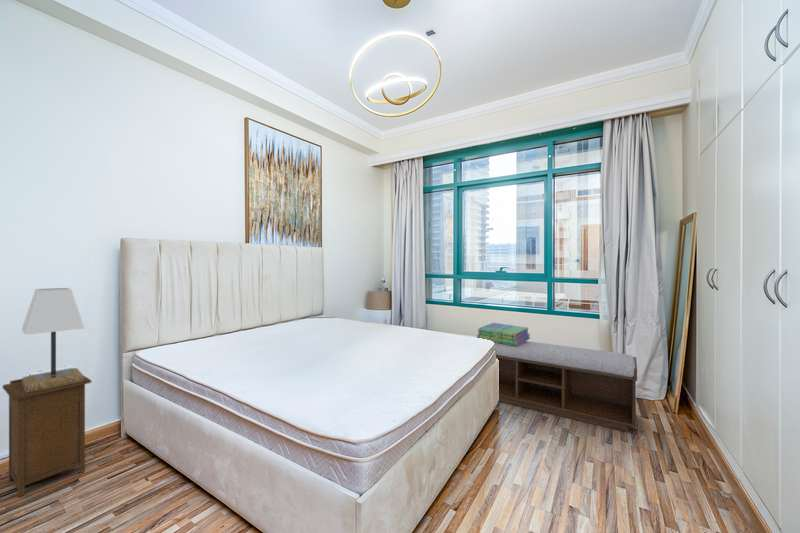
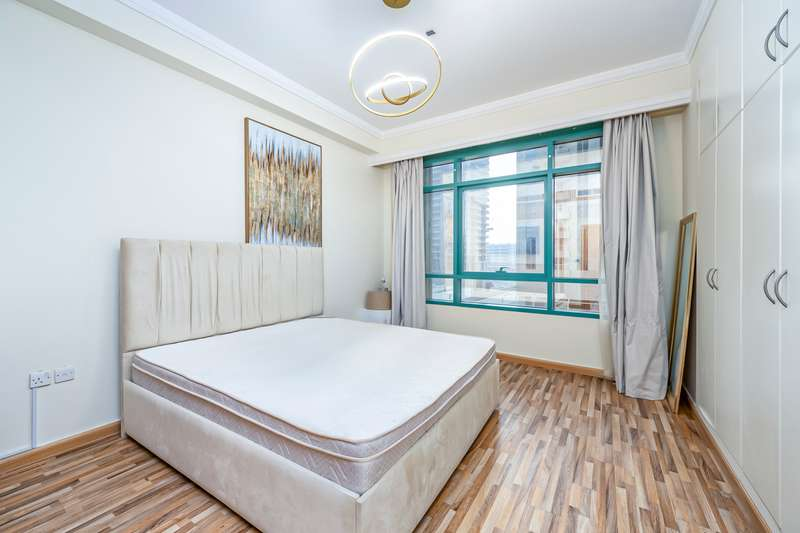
- nightstand (45, 425)
- bench (543, 375)
- stack of books (503, 334)
- lamp (53, 334)
